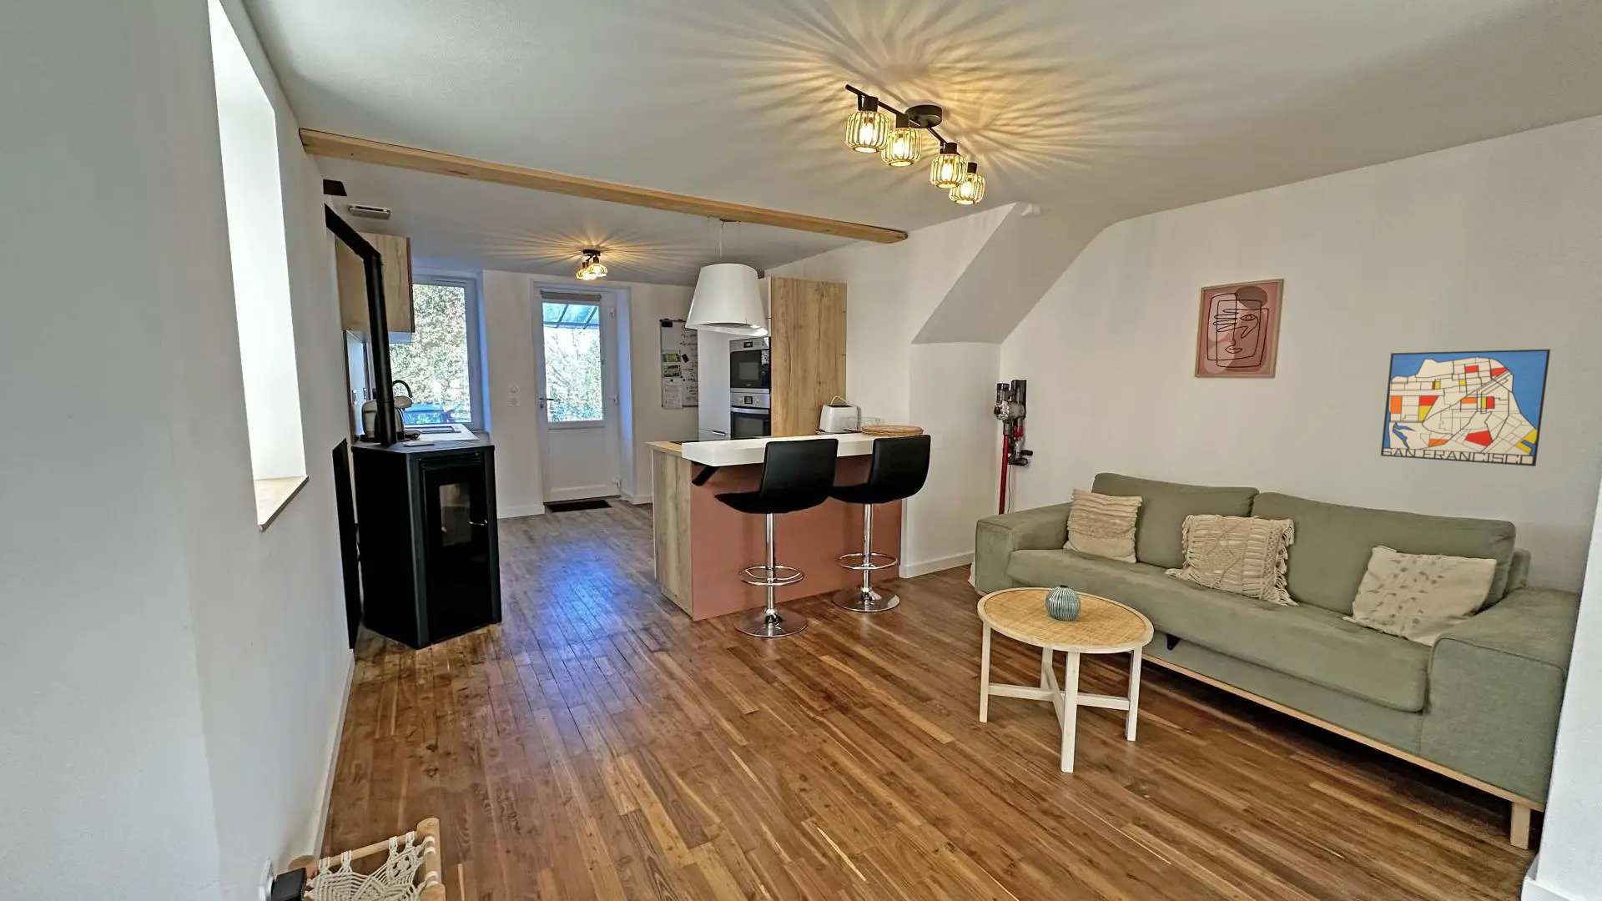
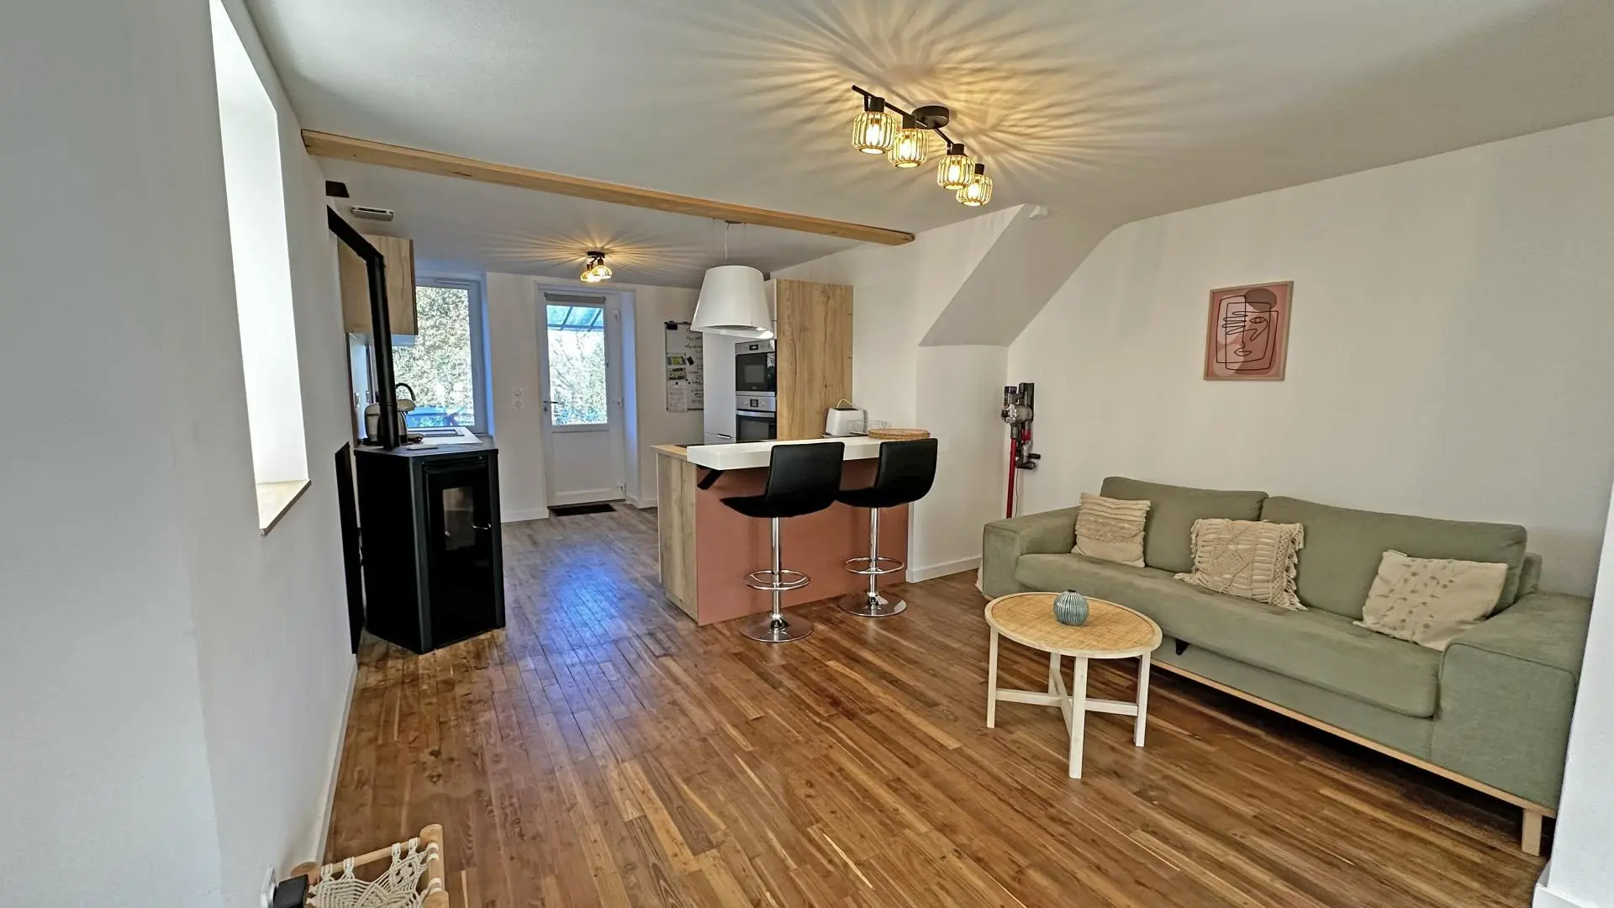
- wall art (1459, 406)
